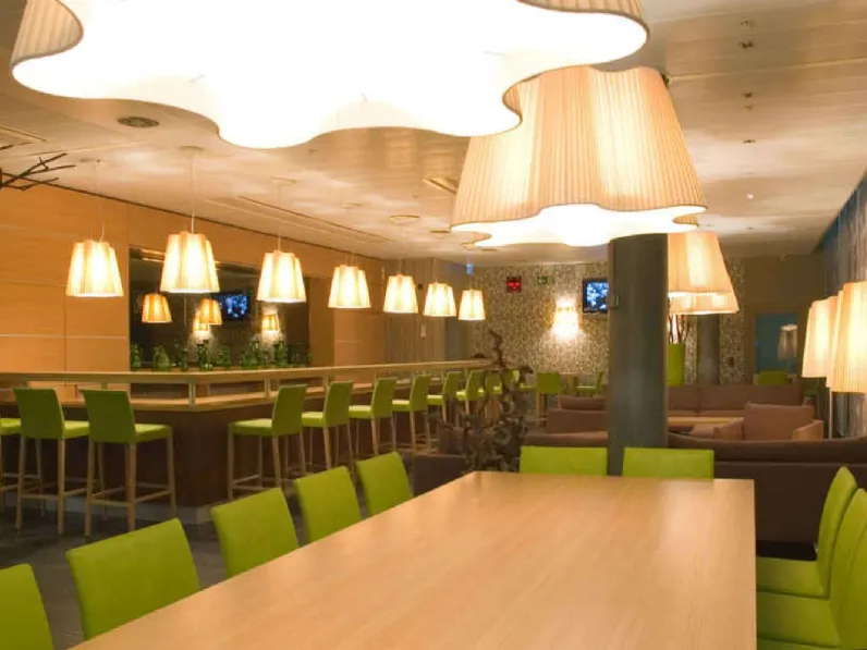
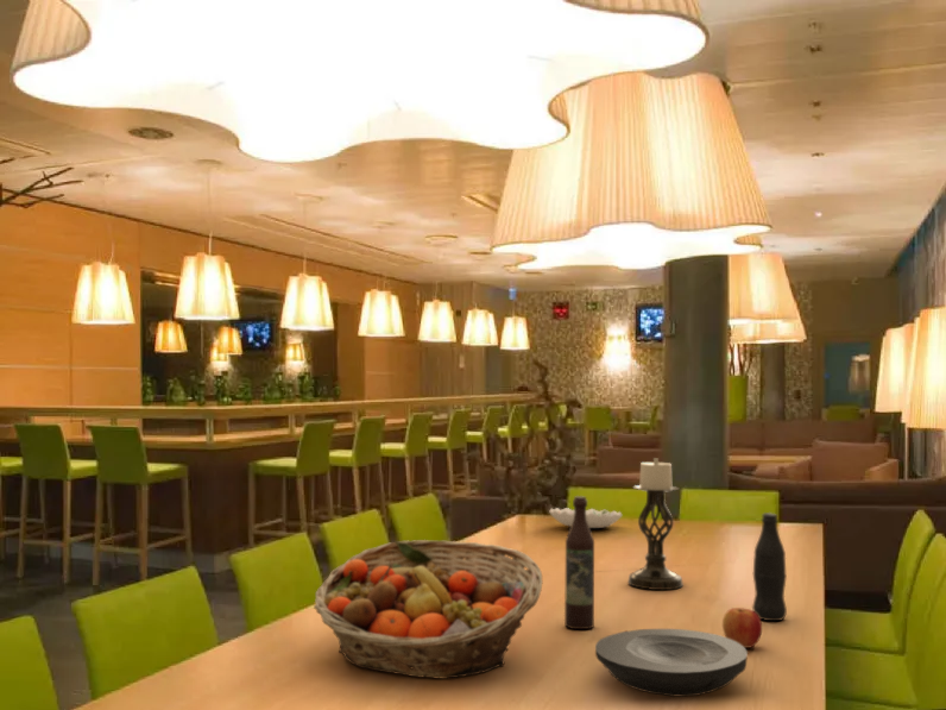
+ candle holder (655, 521)
+ apple (742, 627)
+ decorative bowl (586, 517)
+ plate (669, 664)
+ wine bottle (579, 561)
+ bottle (769, 565)
+ fruit basket (427, 604)
